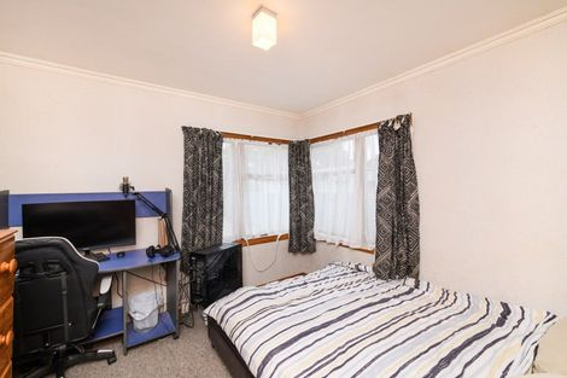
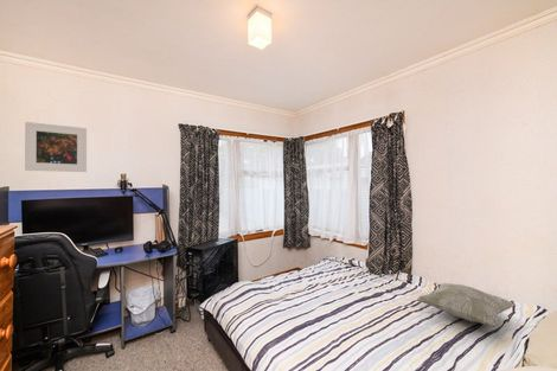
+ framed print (57, 148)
+ decorative pillow (465, 301)
